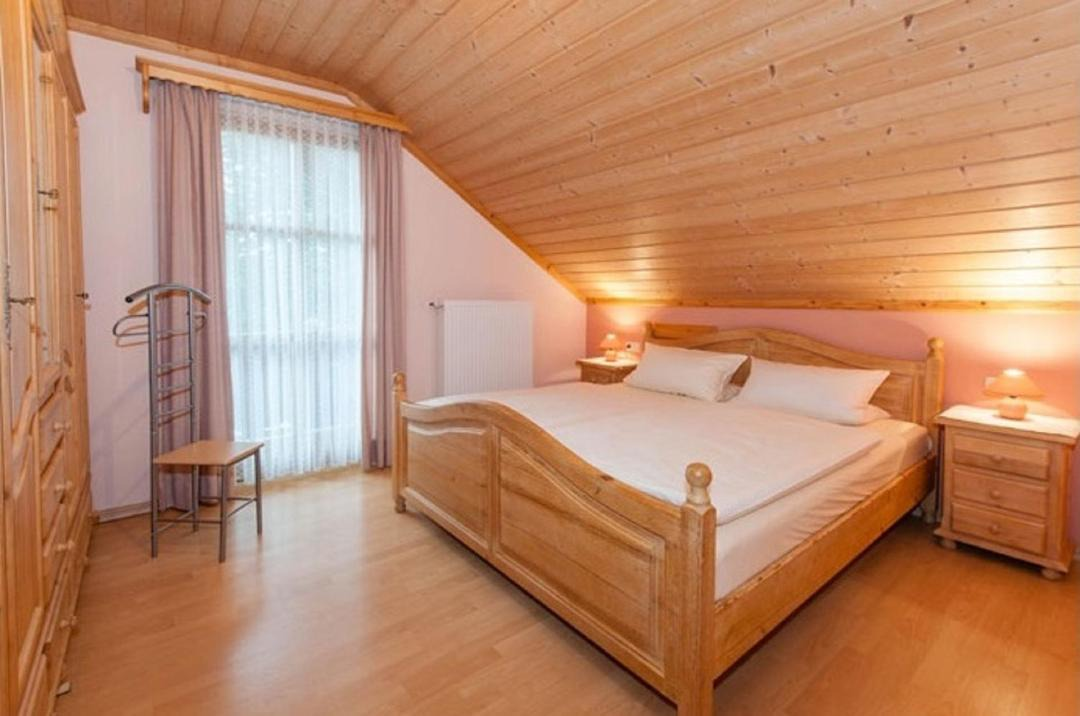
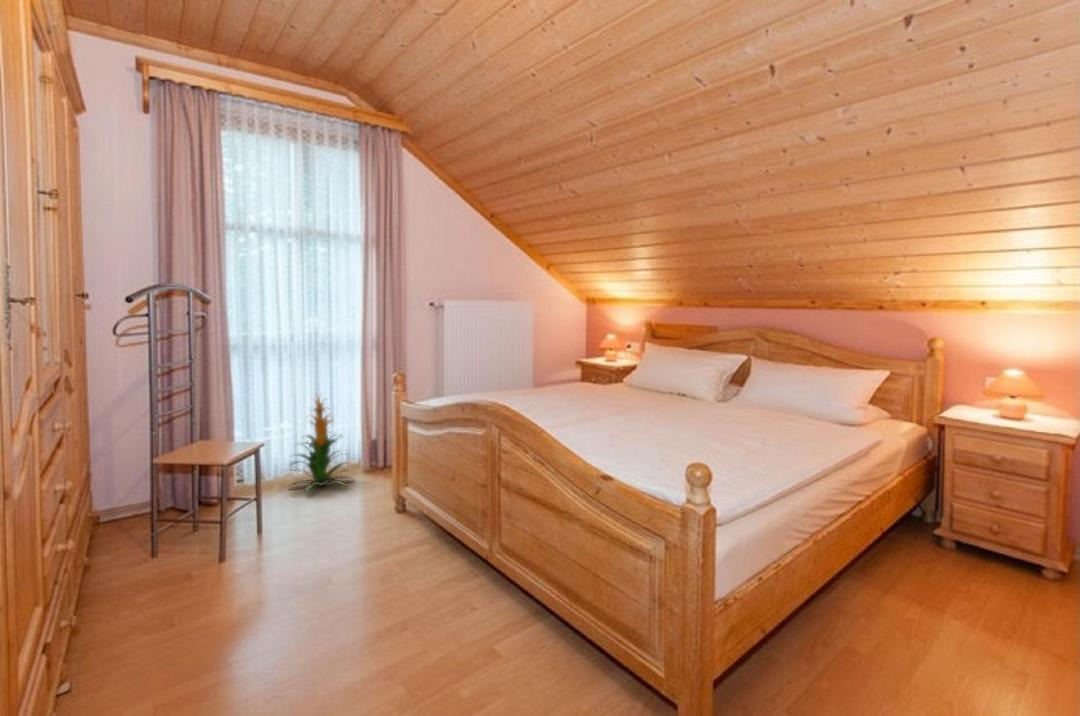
+ indoor plant (320, 439)
